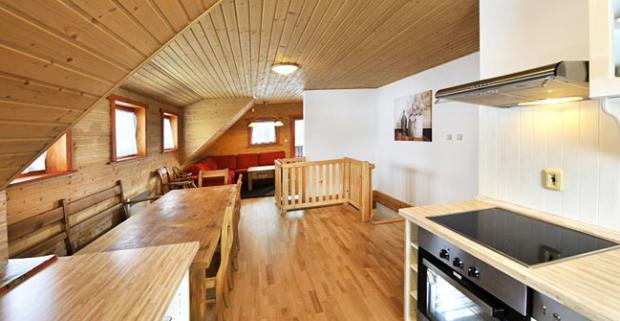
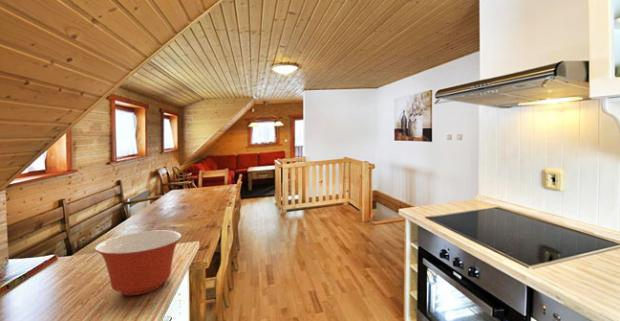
+ mixing bowl (141, 263)
